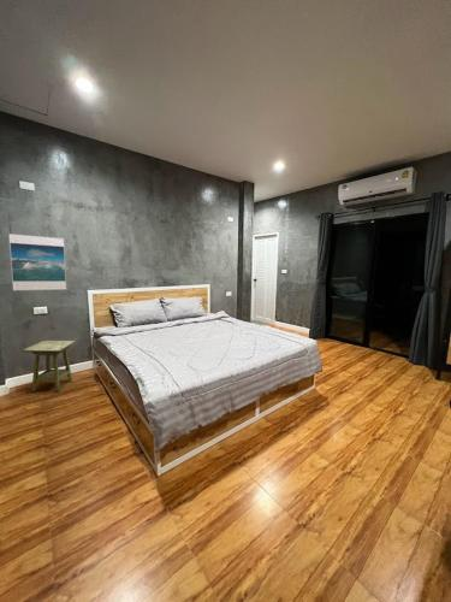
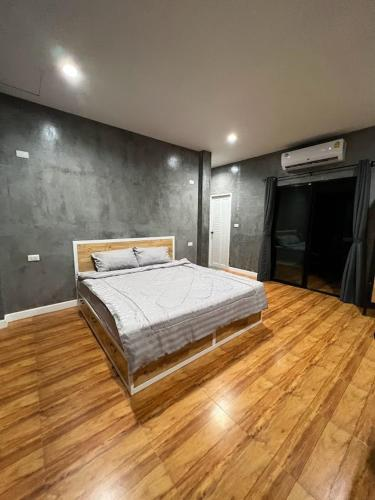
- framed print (38, 262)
- side table (49, 366)
